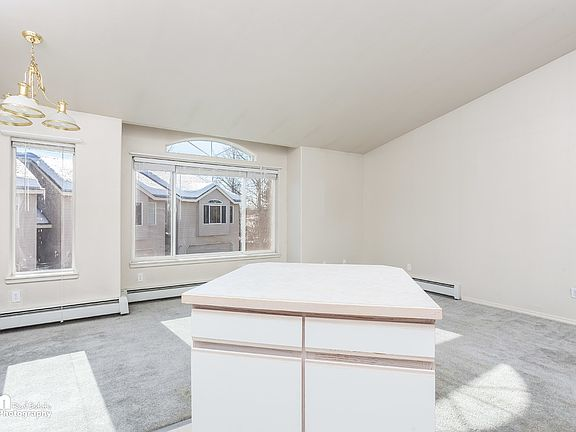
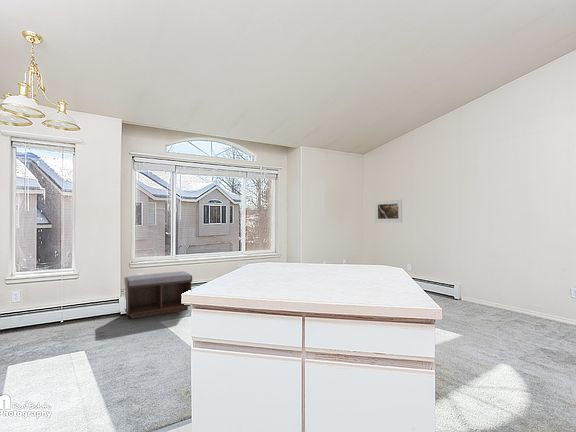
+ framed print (387, 211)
+ bench (158, 292)
